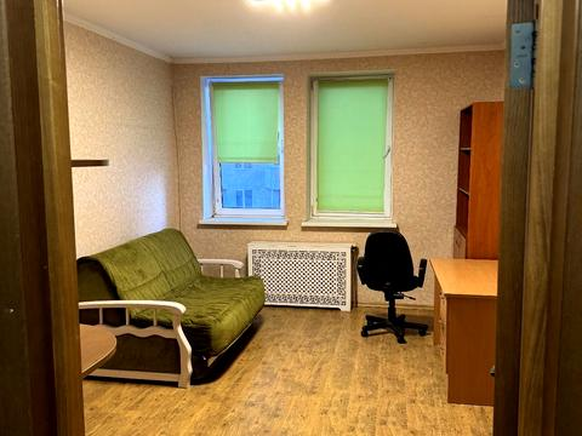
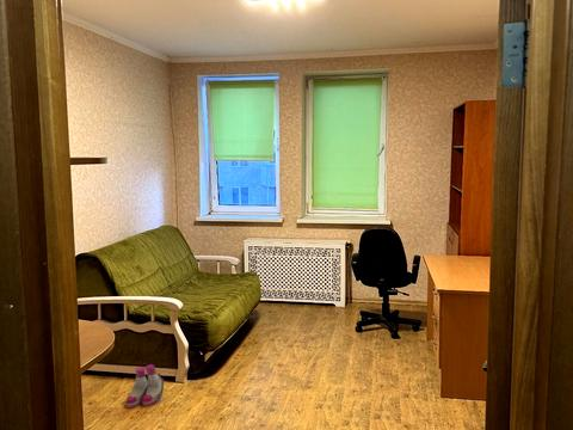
+ boots (144, 382)
